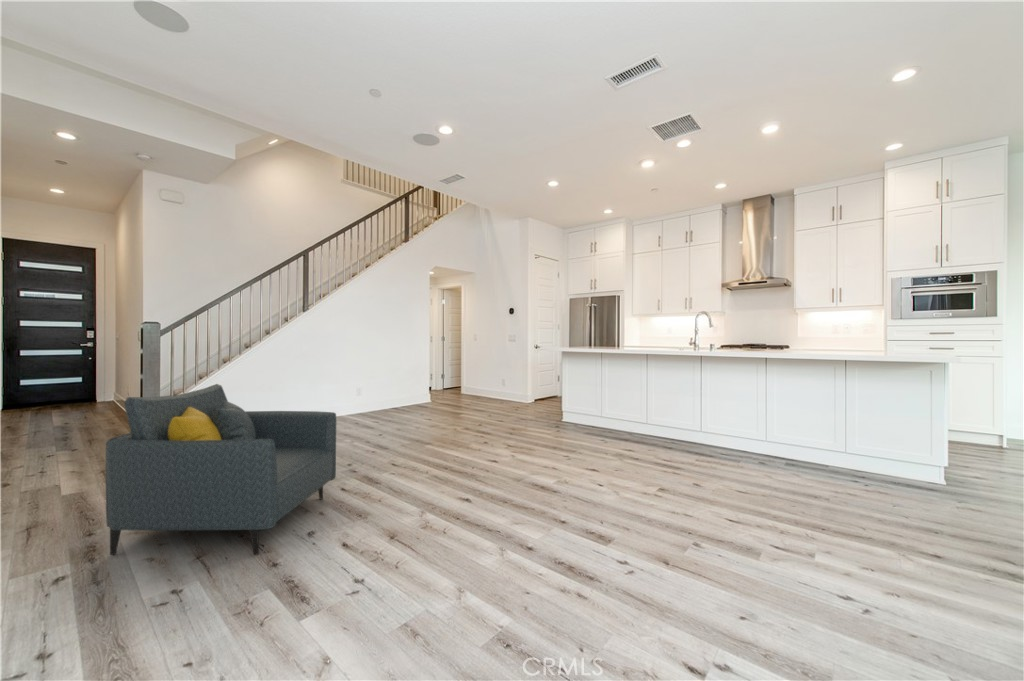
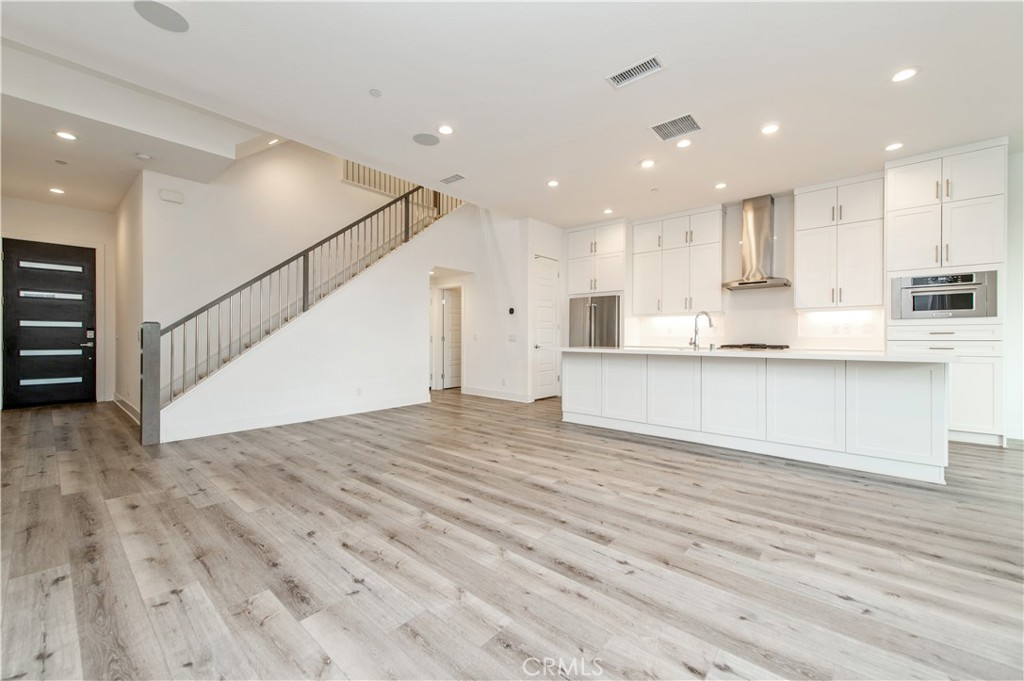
- armchair (235, 456)
